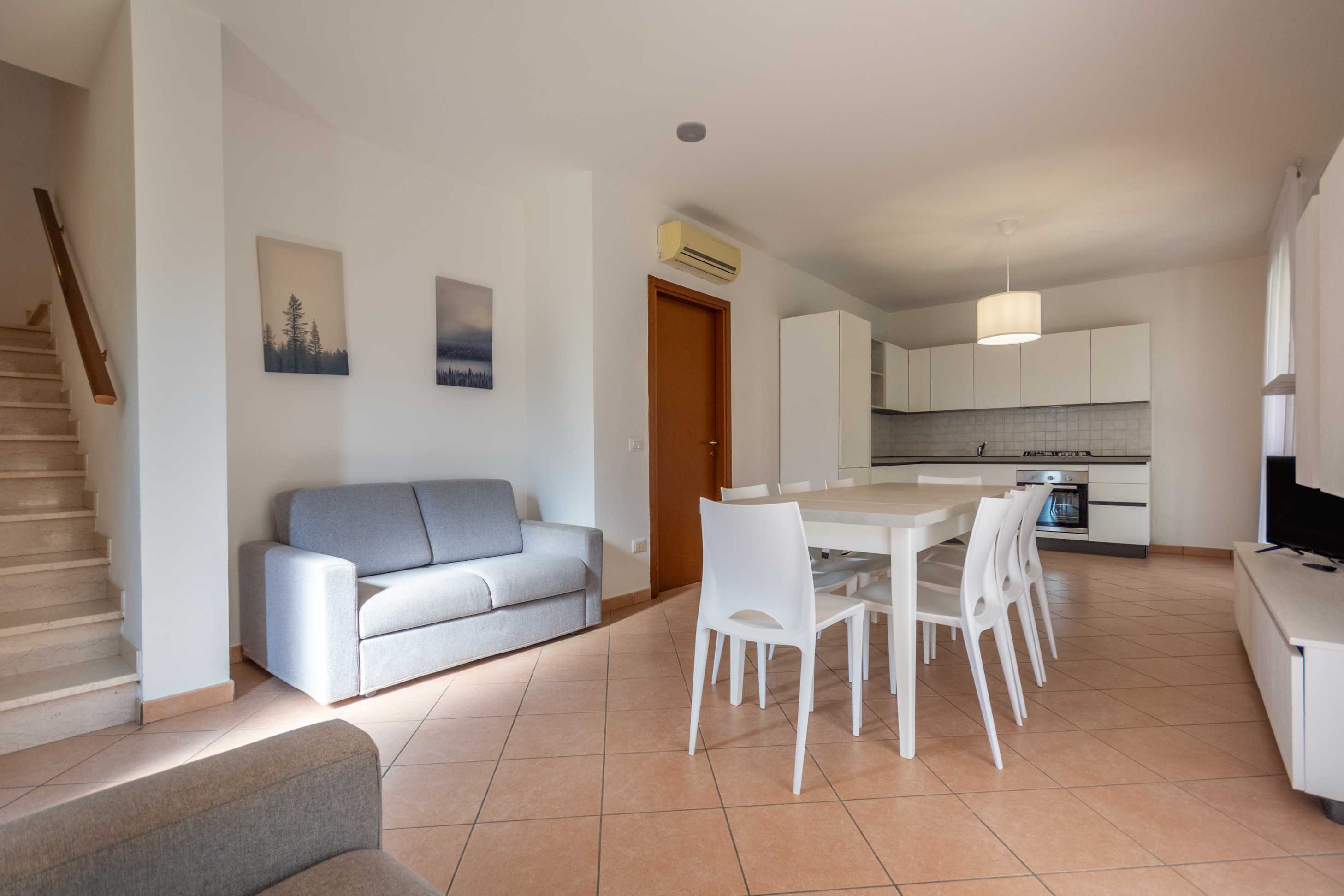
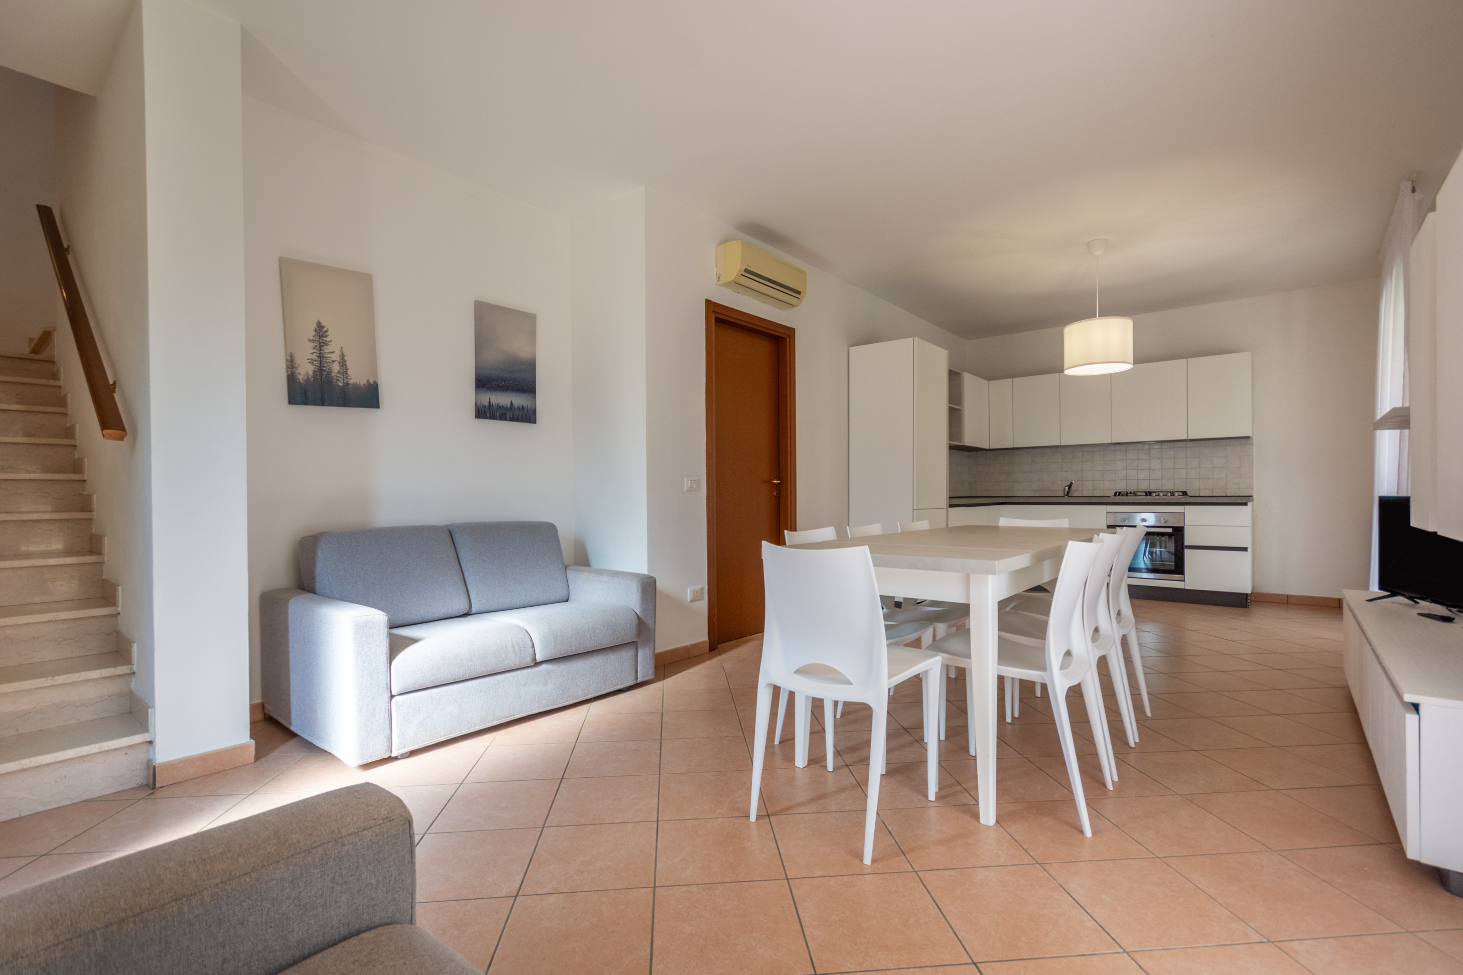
- smoke detector (691, 131)
